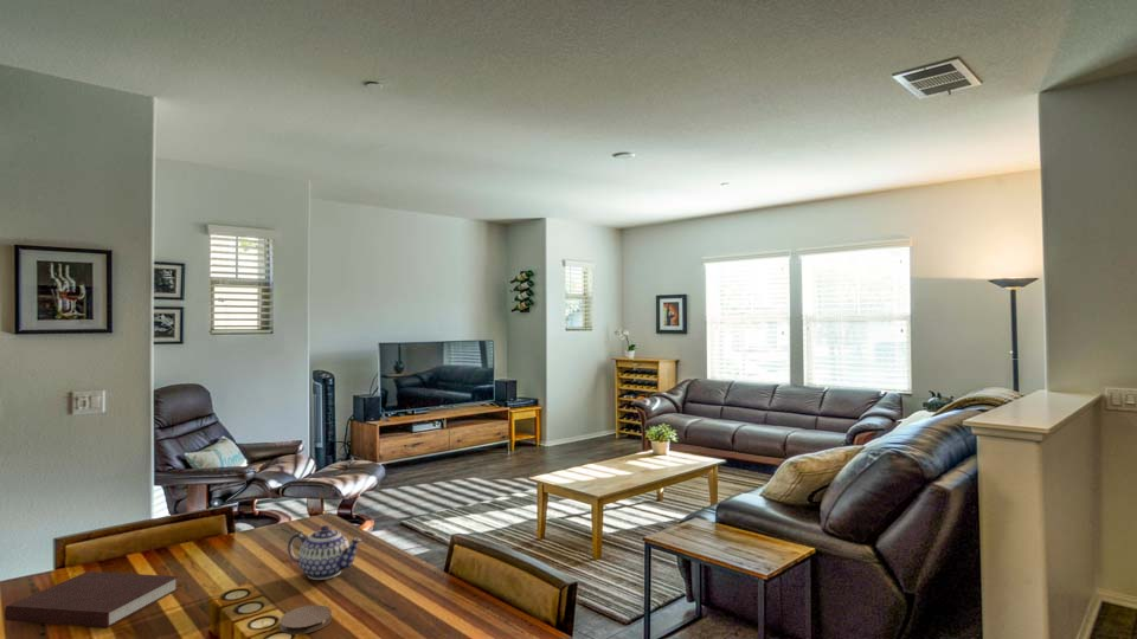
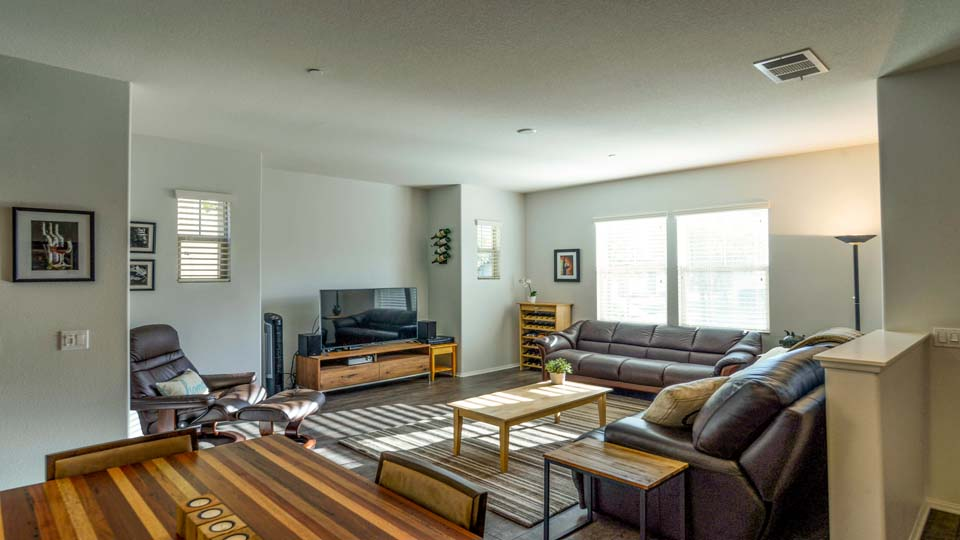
- teapot (325, 549)
- coaster (306, 619)
- notebook (96, 596)
